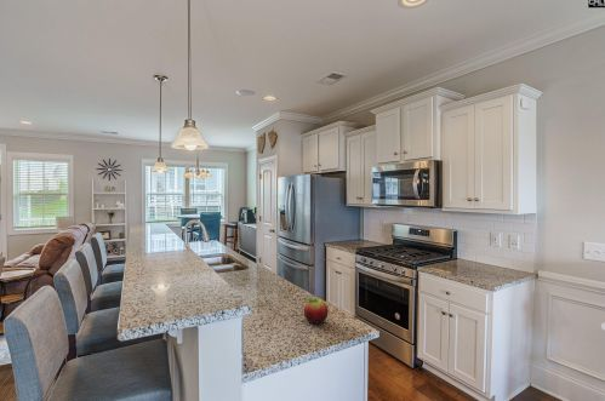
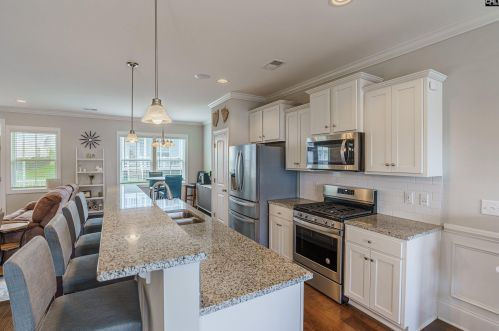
- fruit (315, 309)
